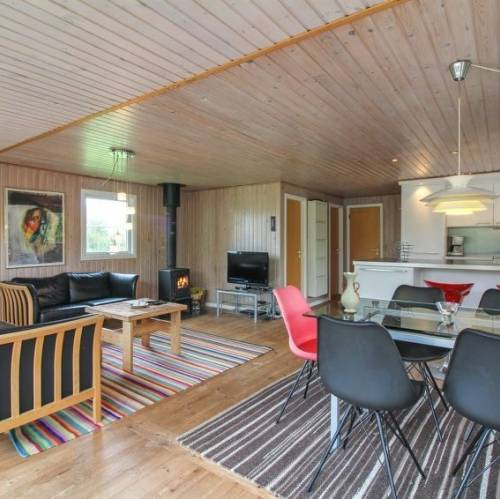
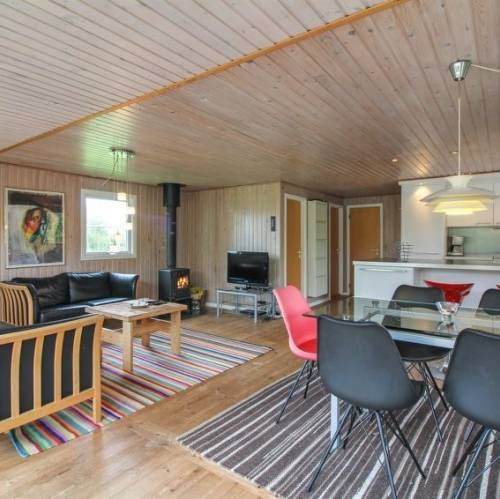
- vase (350, 292)
